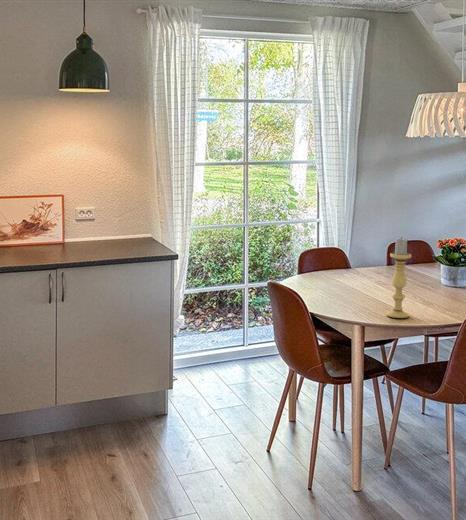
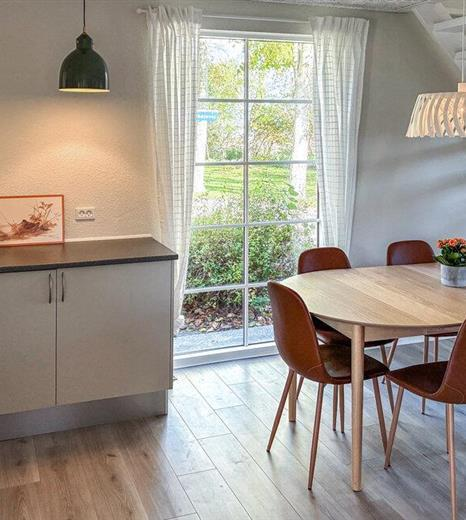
- candle holder (399, 276)
